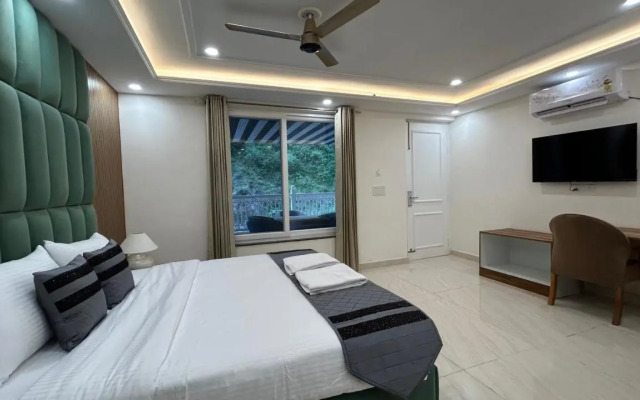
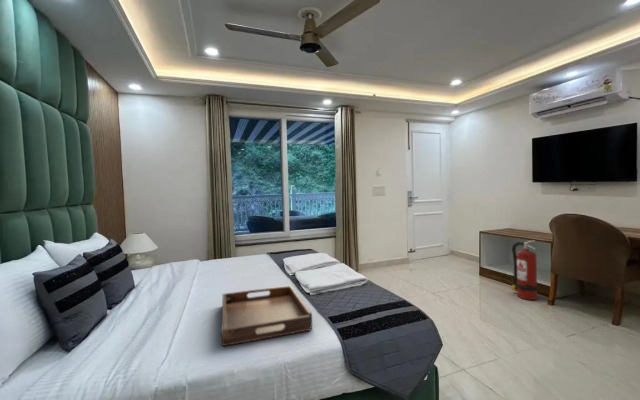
+ fire extinguisher (523, 267)
+ serving tray (263, 309)
